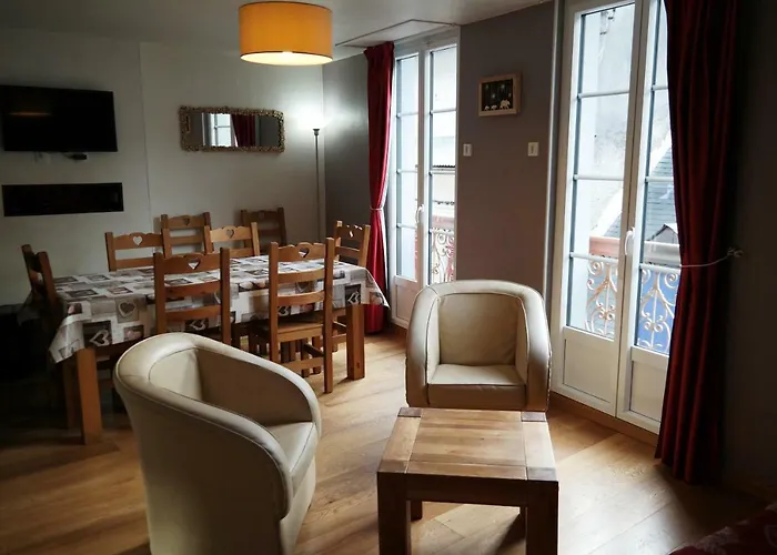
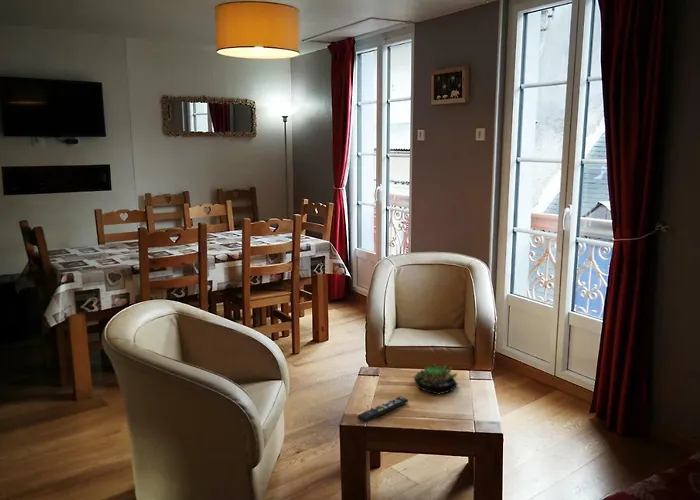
+ succulent plant (435, 376)
+ remote control (383, 408)
